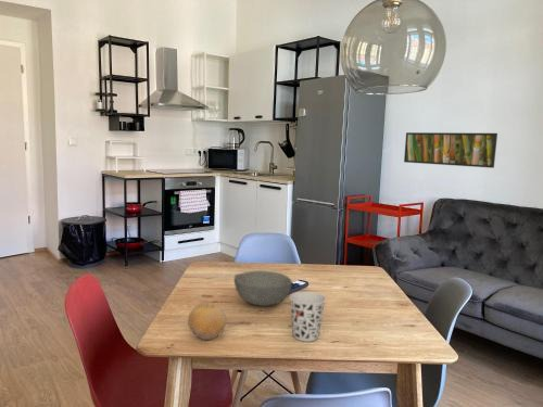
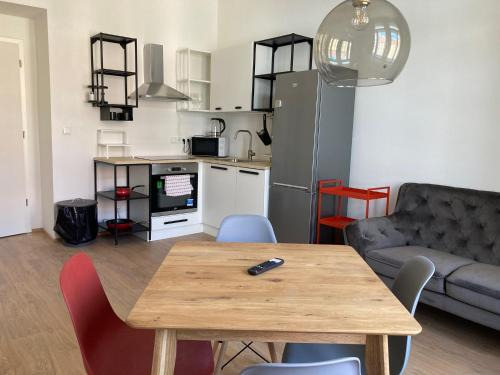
- fruit (206, 320)
- bowl (262, 290)
- cup (306, 316)
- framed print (446, 149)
